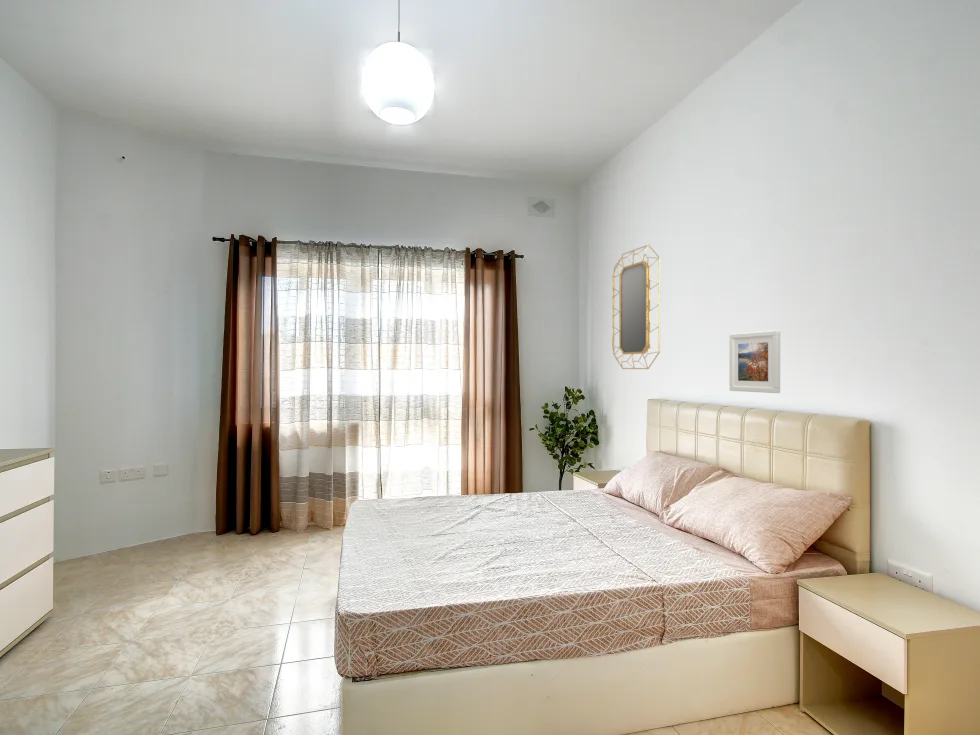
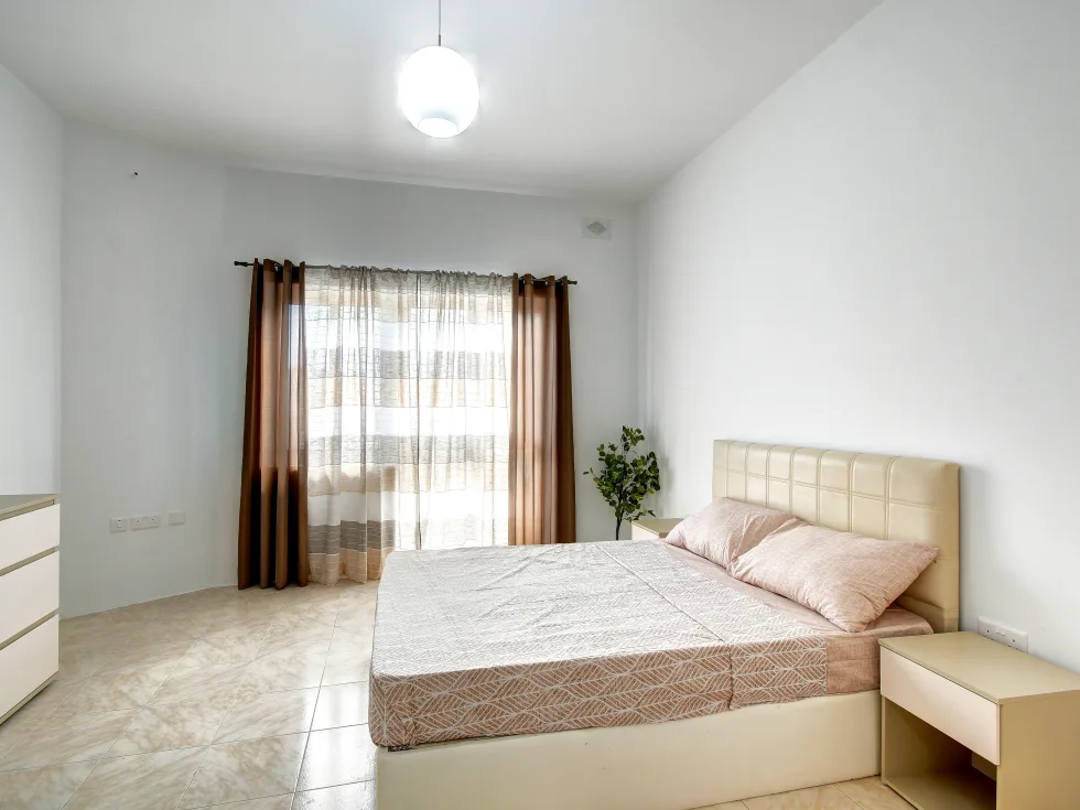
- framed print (753, 362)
- home mirror (632, 309)
